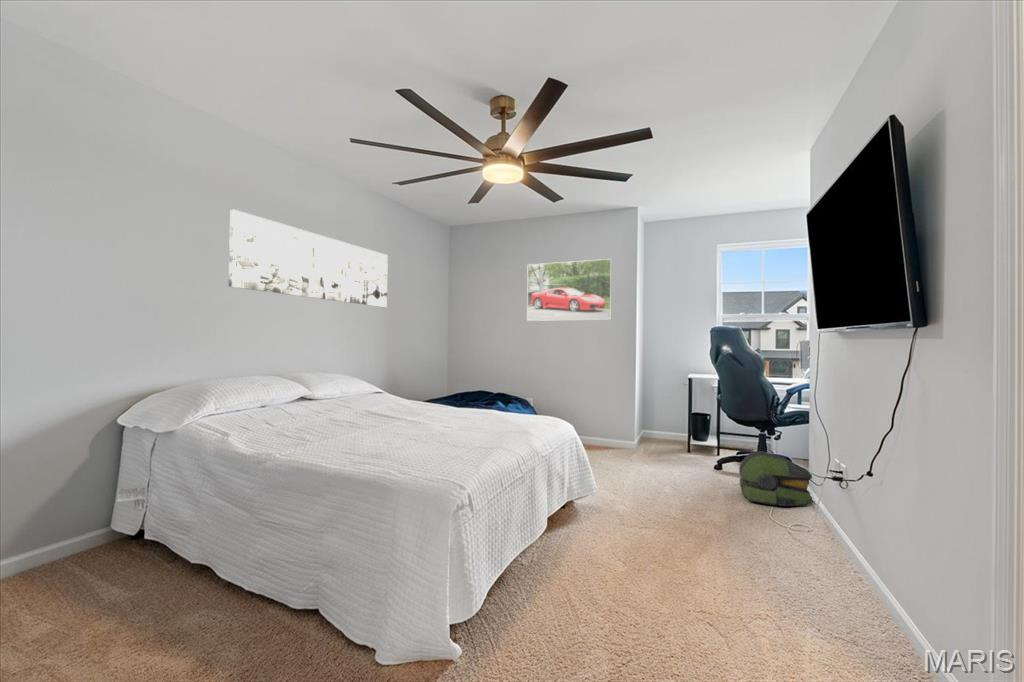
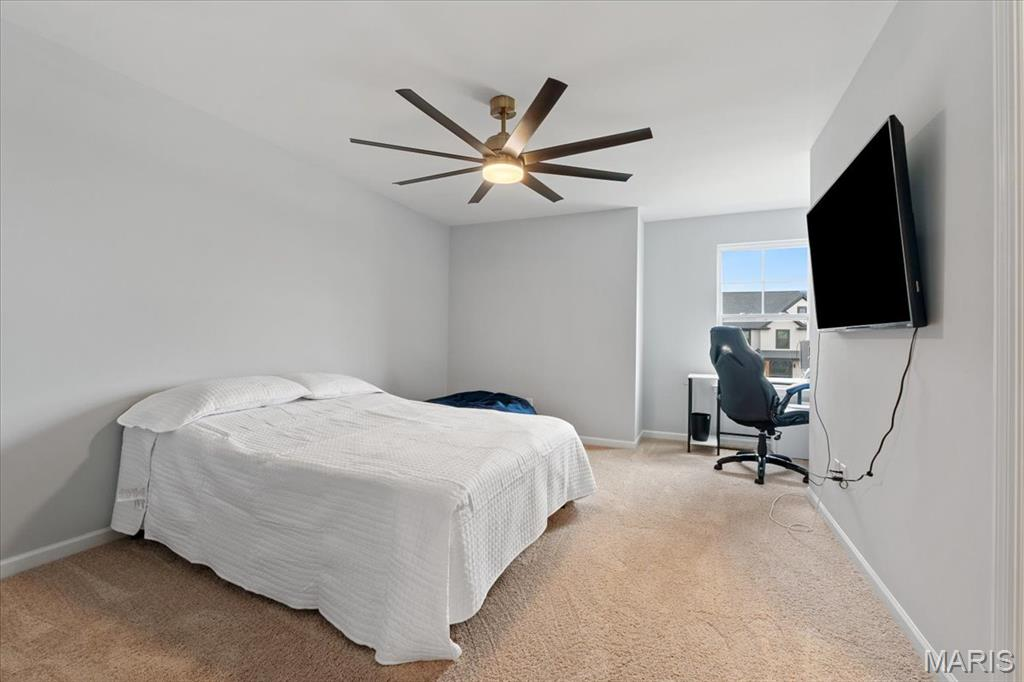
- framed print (567, 291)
- backpack (775, 476)
- wall art (323, 267)
